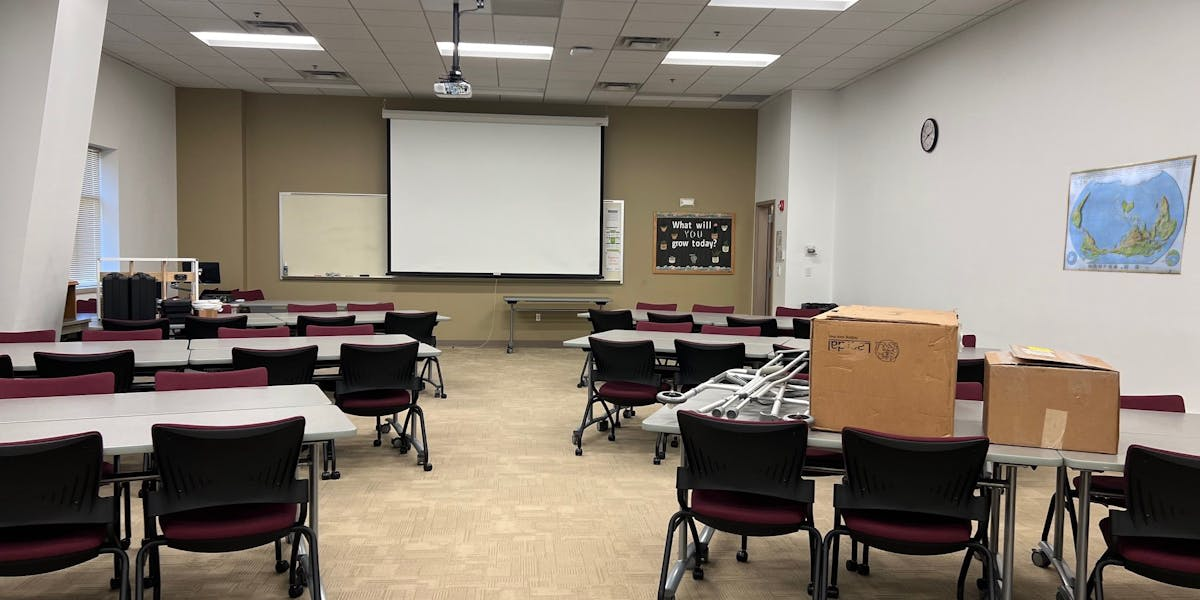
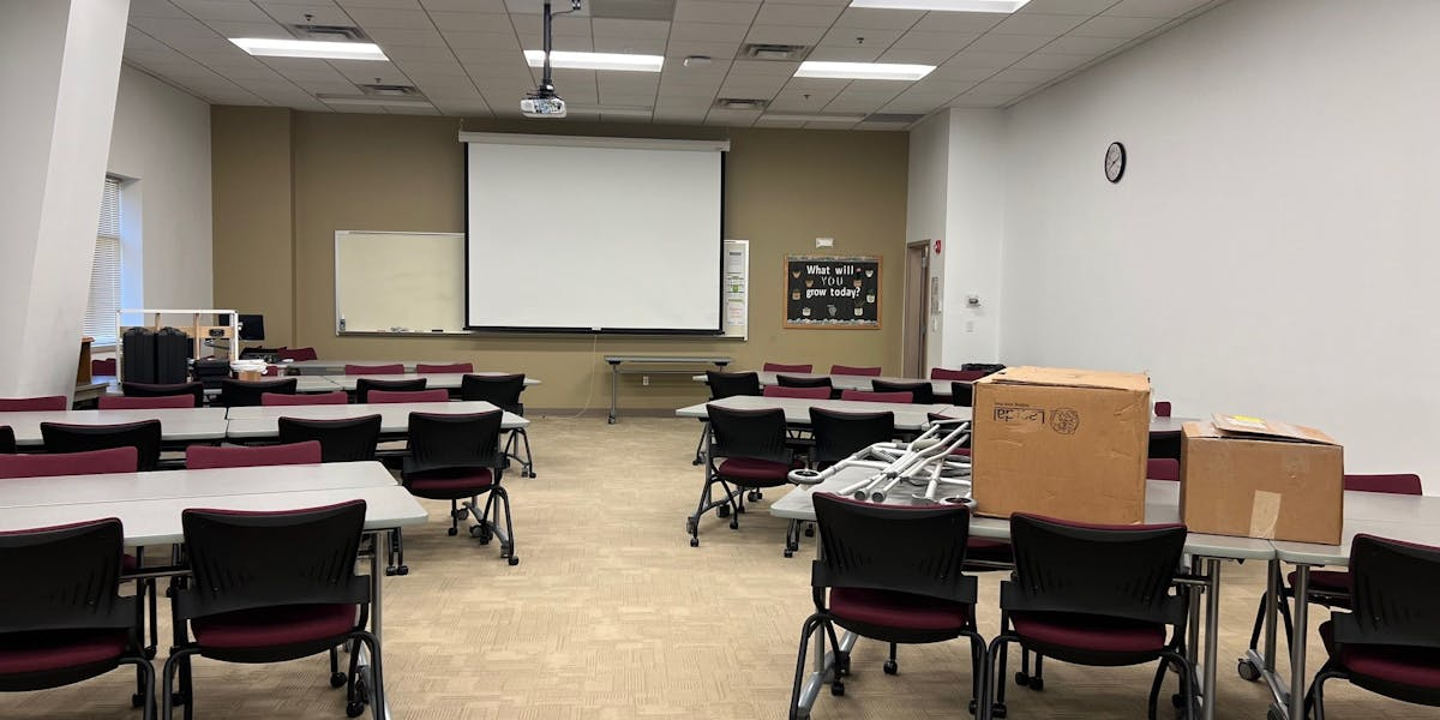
- world map (1122, 218)
